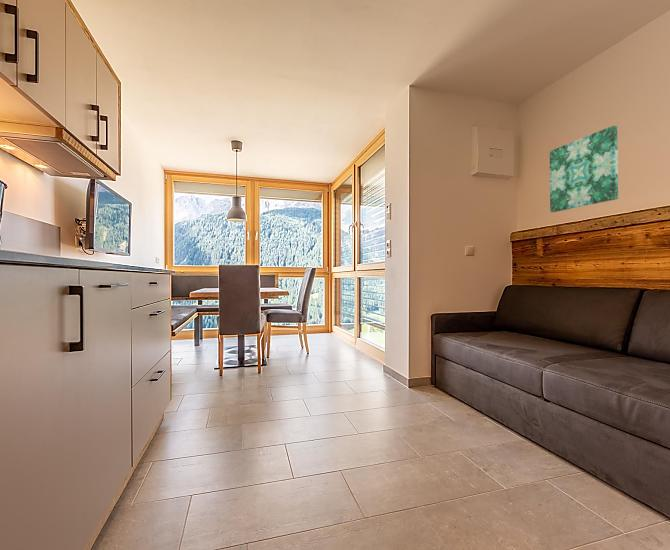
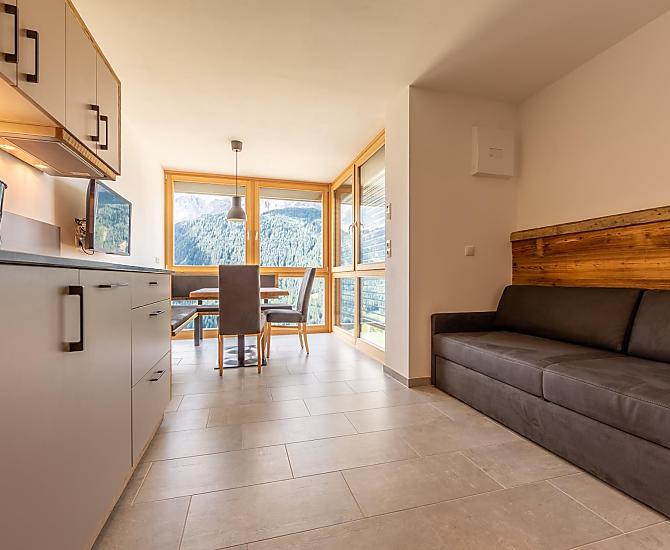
- wall art (580, 172)
